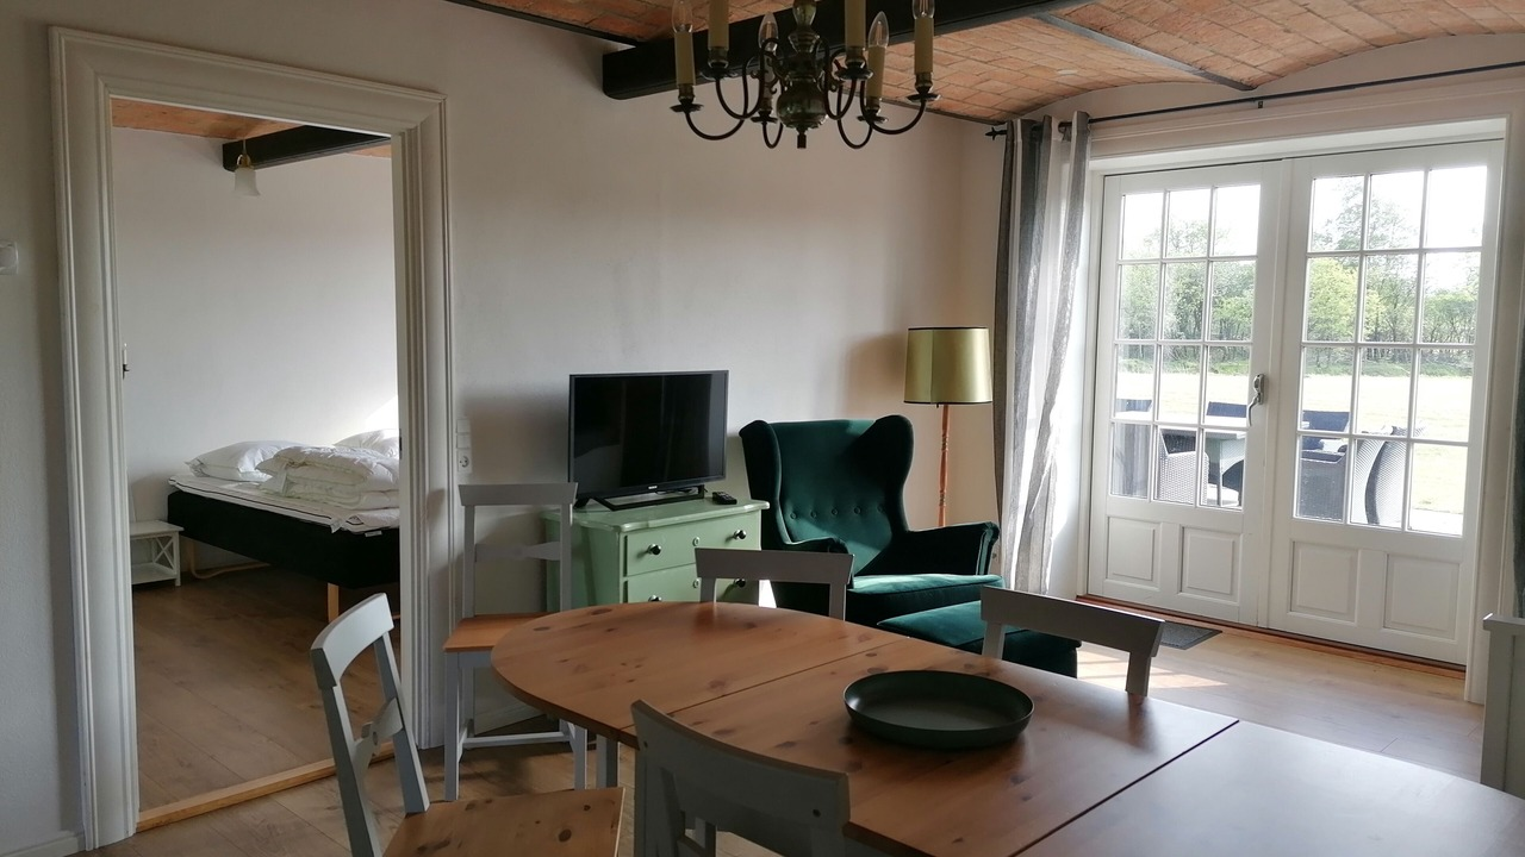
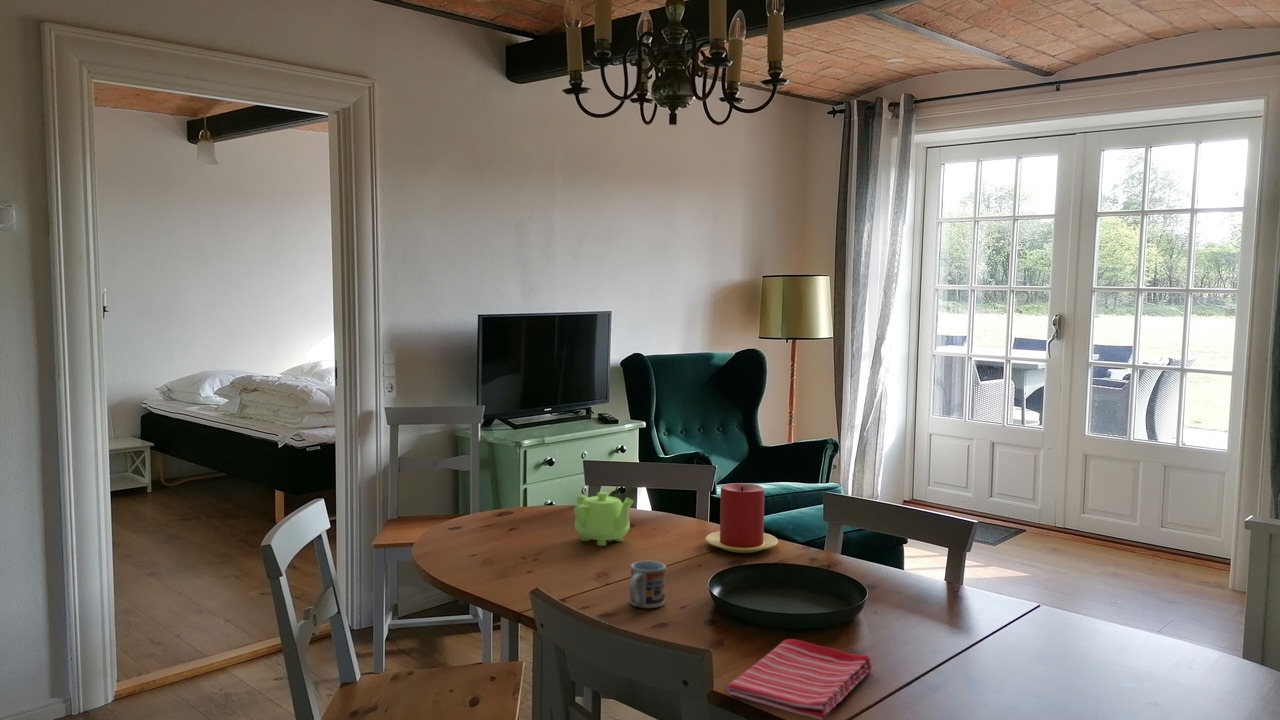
+ teapot (606, 516)
+ dish towel (801, 674)
+ cup (644, 585)
+ candle (742, 516)
